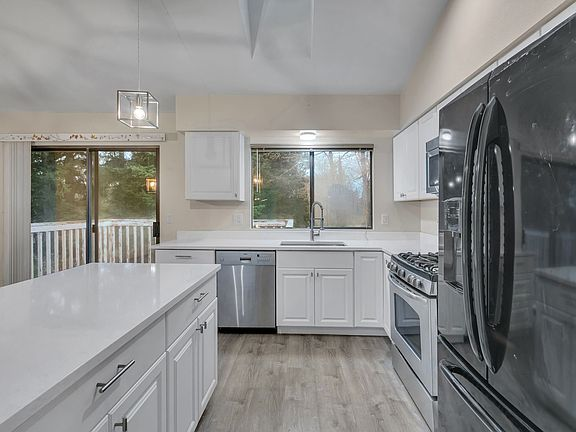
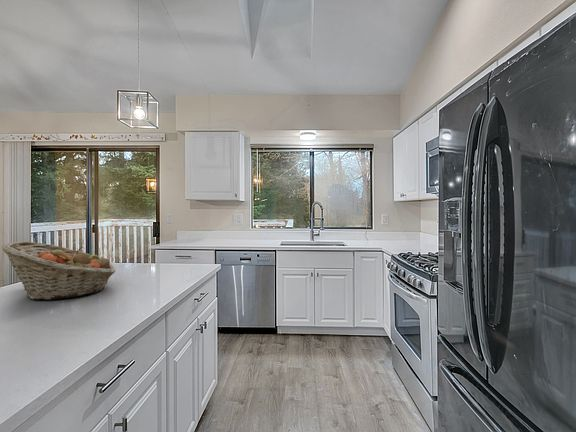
+ fruit basket (63, 266)
